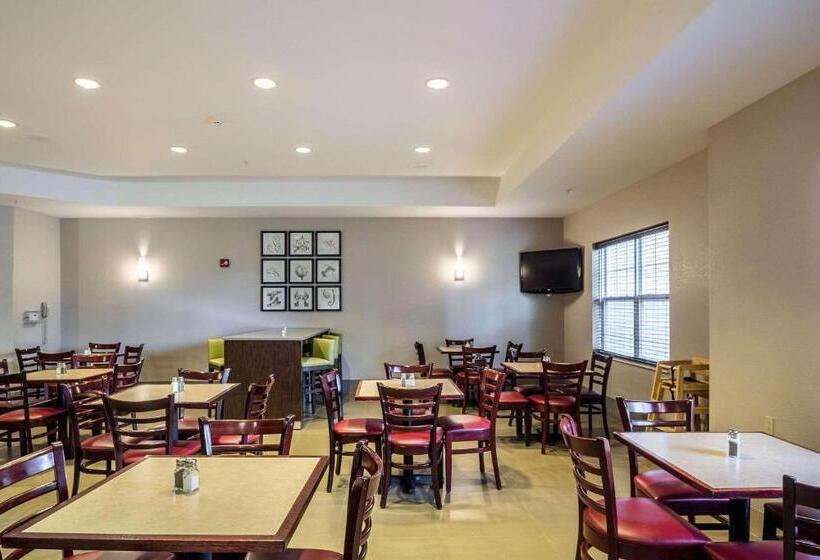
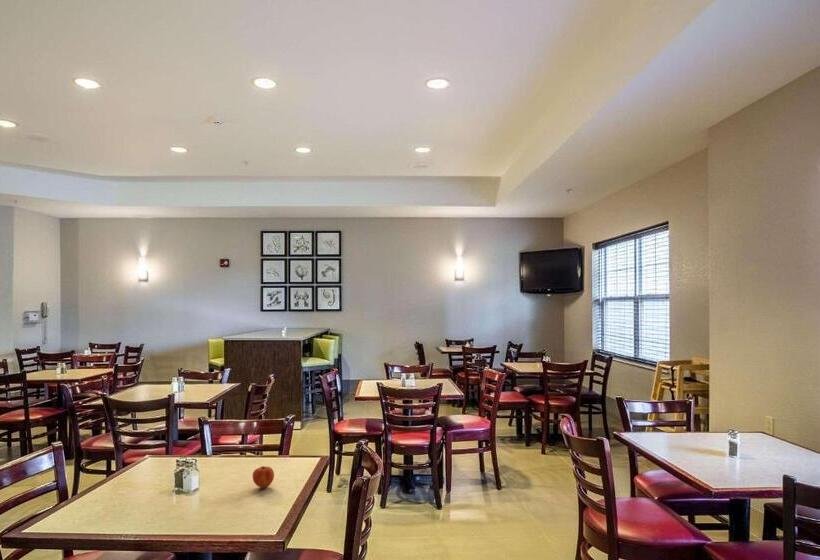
+ apple (263, 476)
